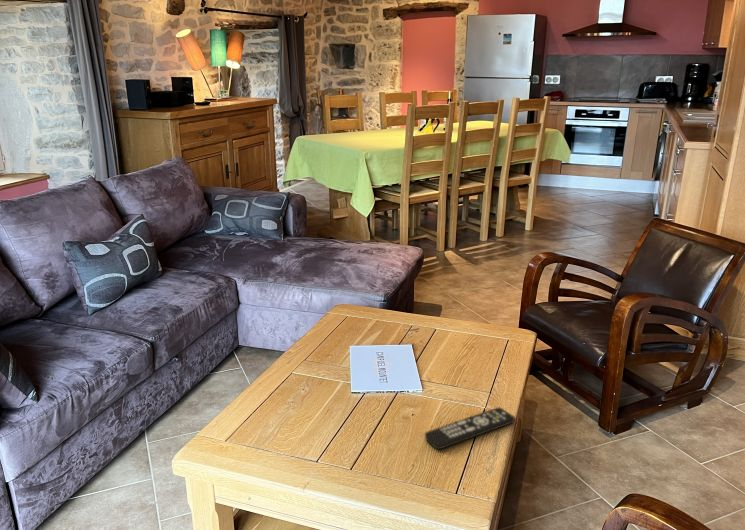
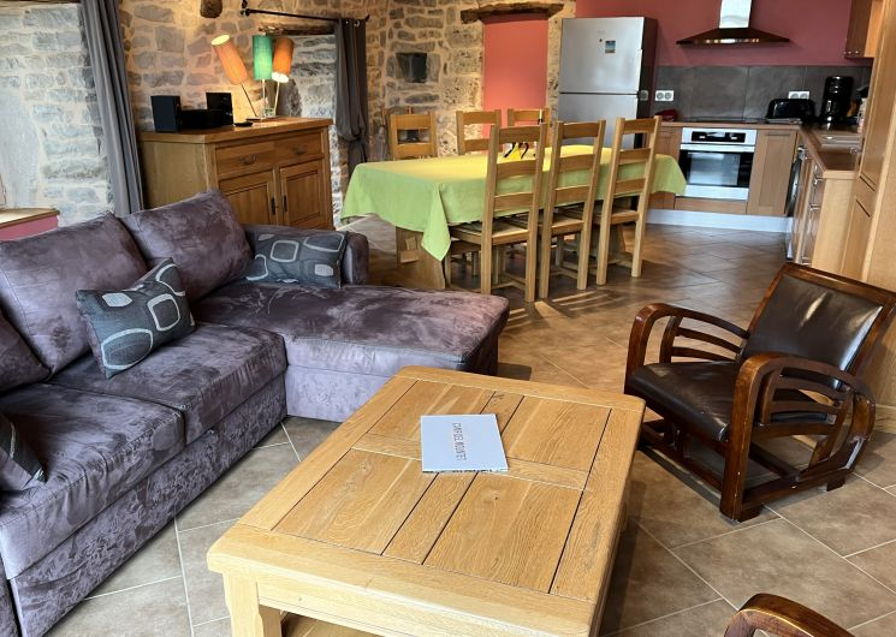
- remote control (470, 428)
